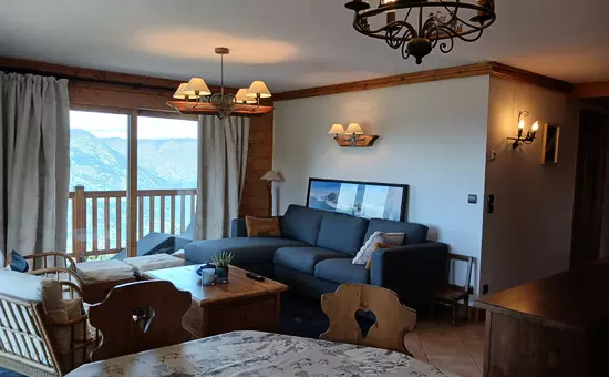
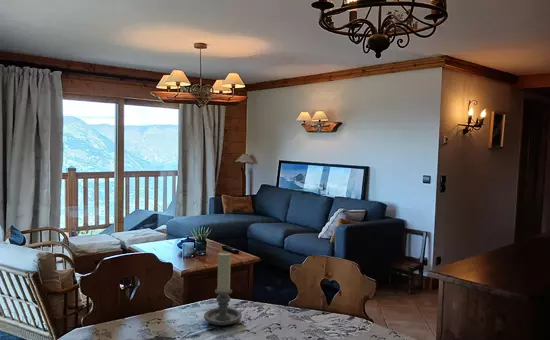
+ candle holder (224, 285)
